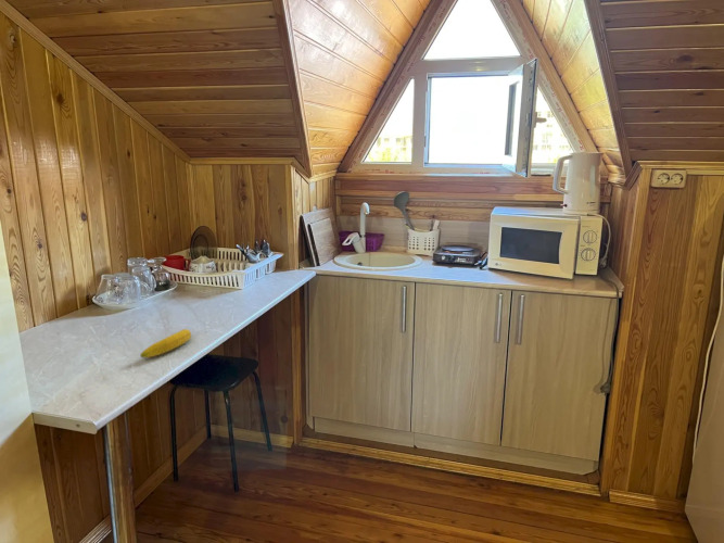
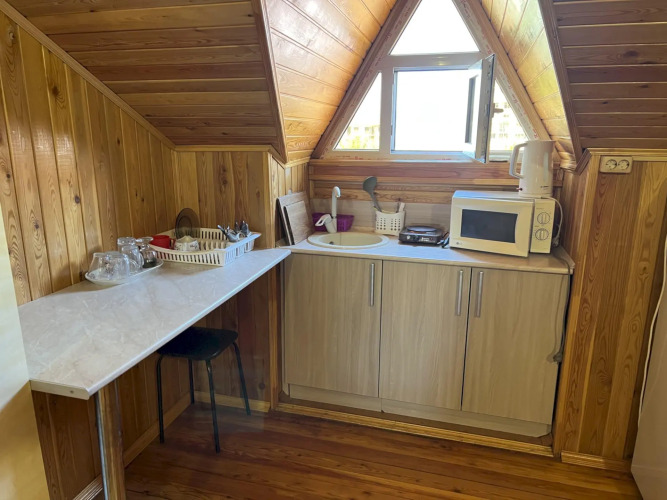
- fruit (169, 340)
